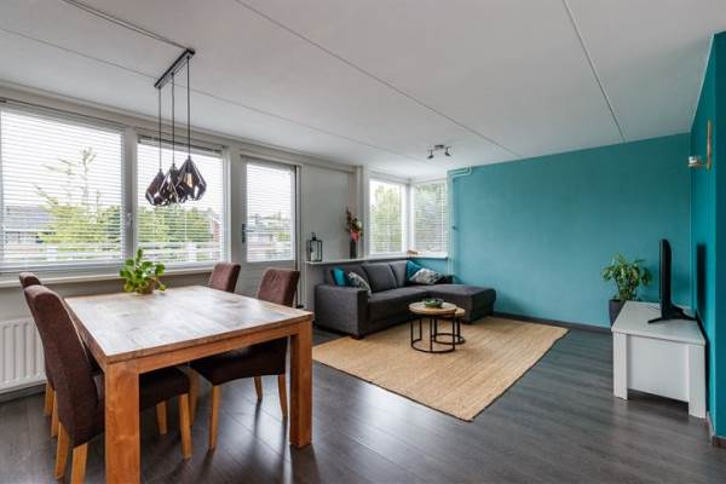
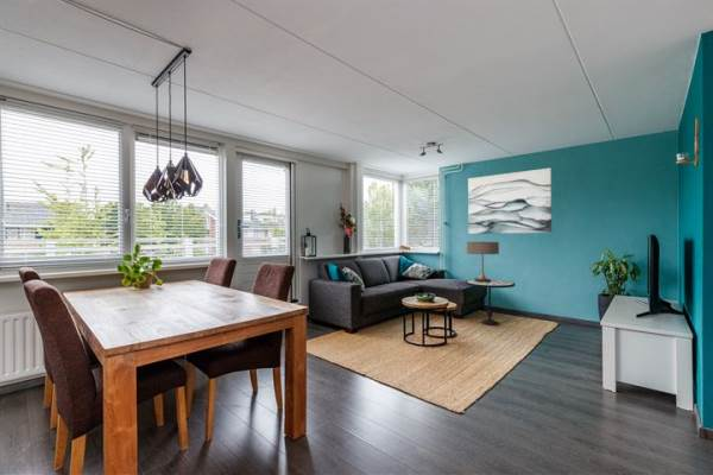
+ wall art (506, 203)
+ lamp (482, 261)
+ side table (490, 302)
